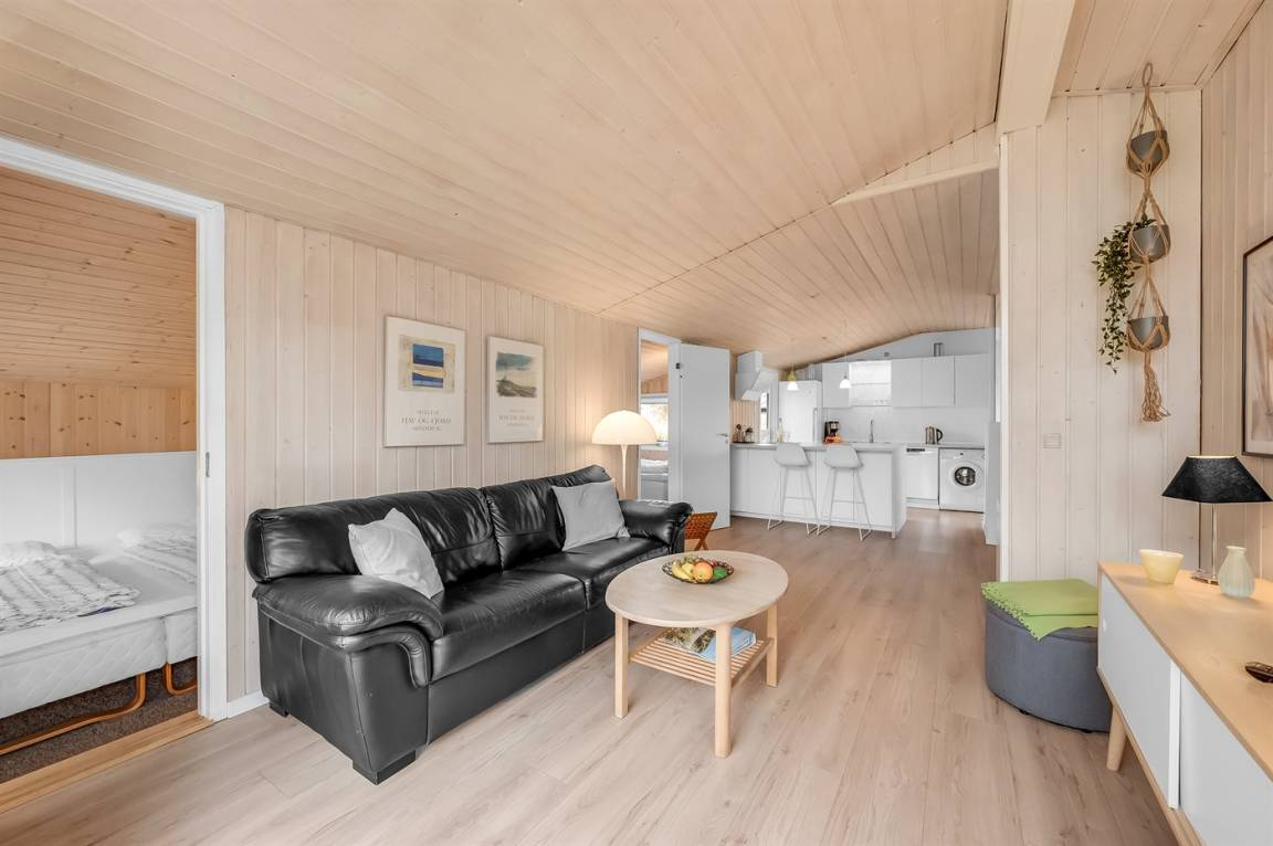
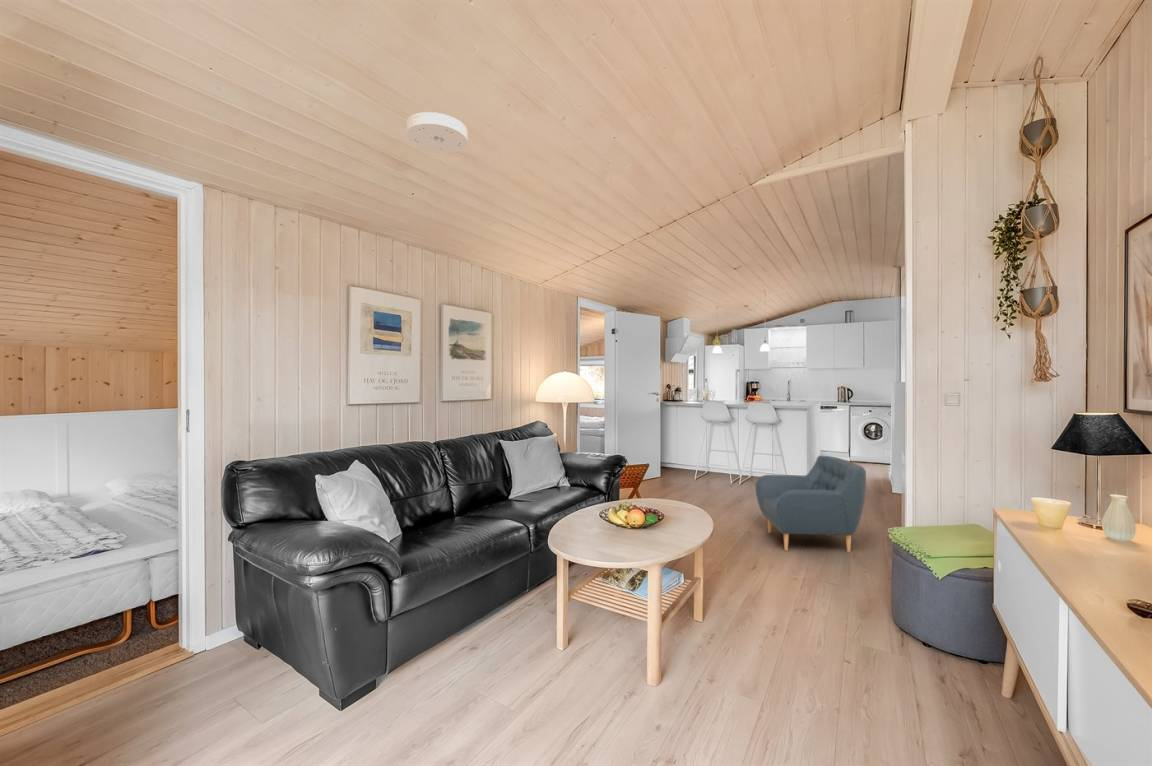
+ smoke detector (437, 134)
+ armchair (803, 501)
